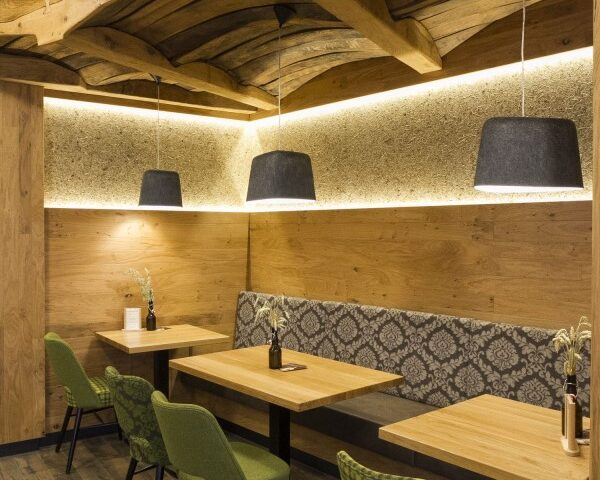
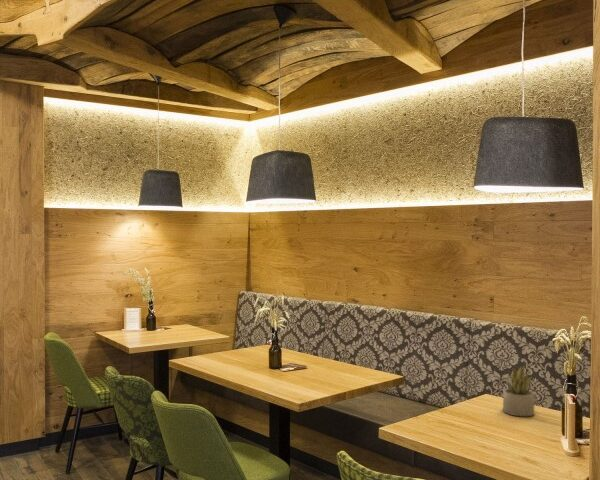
+ succulent plant (518, 388)
